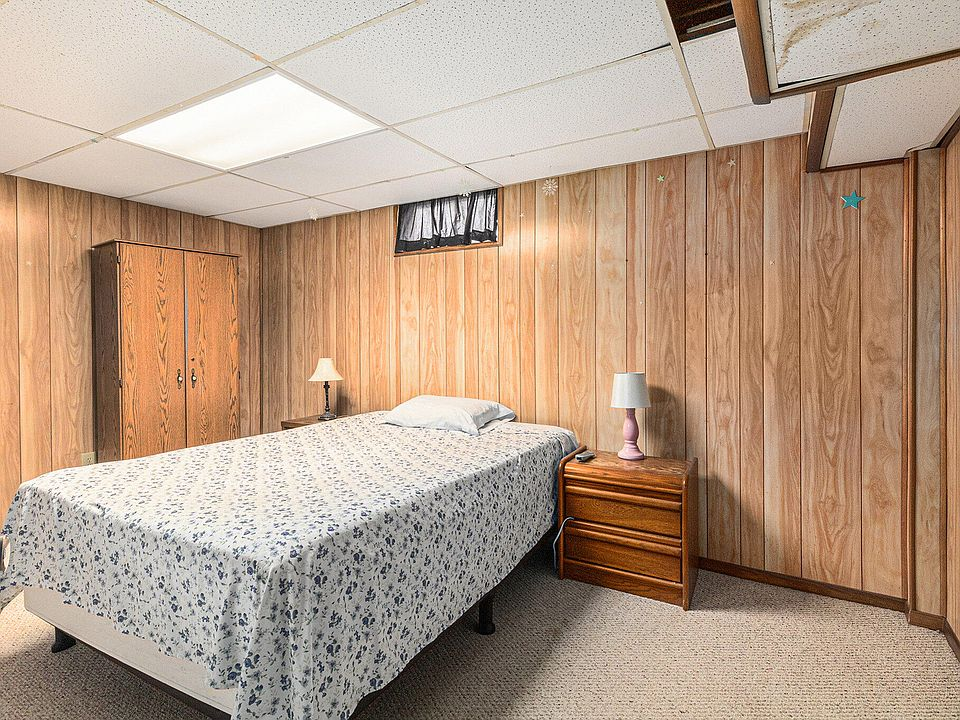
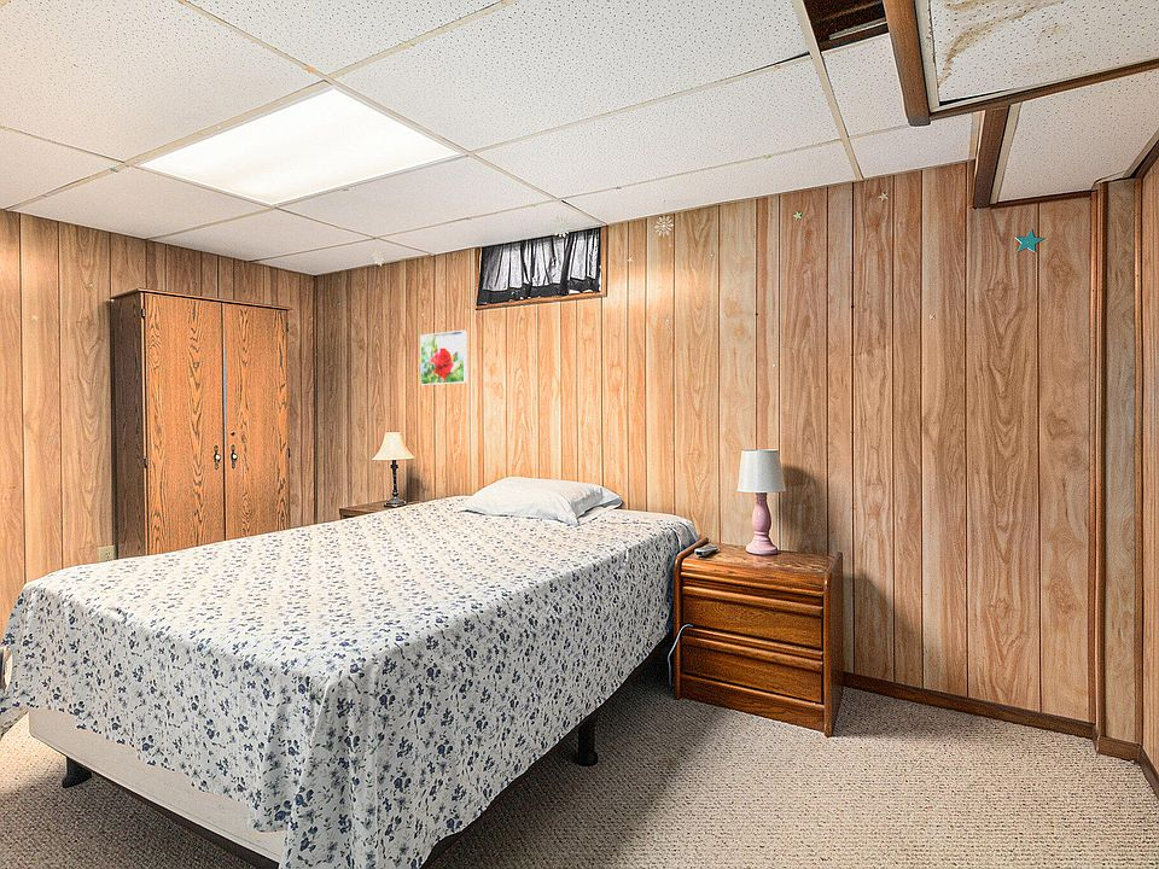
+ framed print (443, 357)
